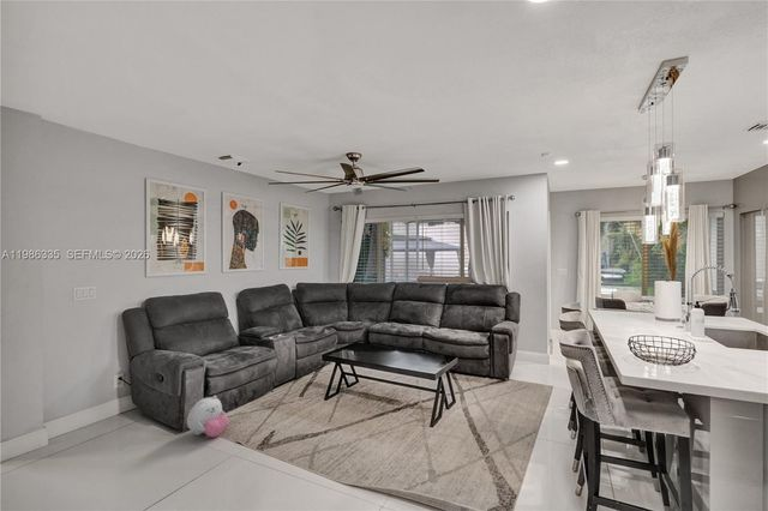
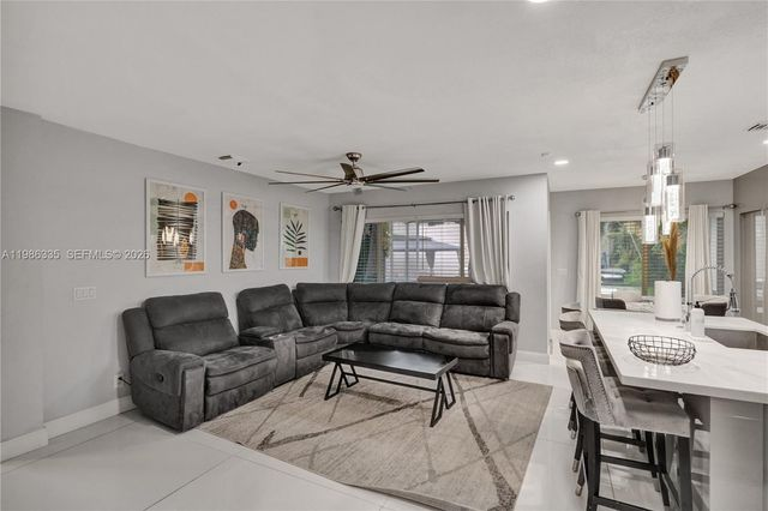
- plush toy (208, 416)
